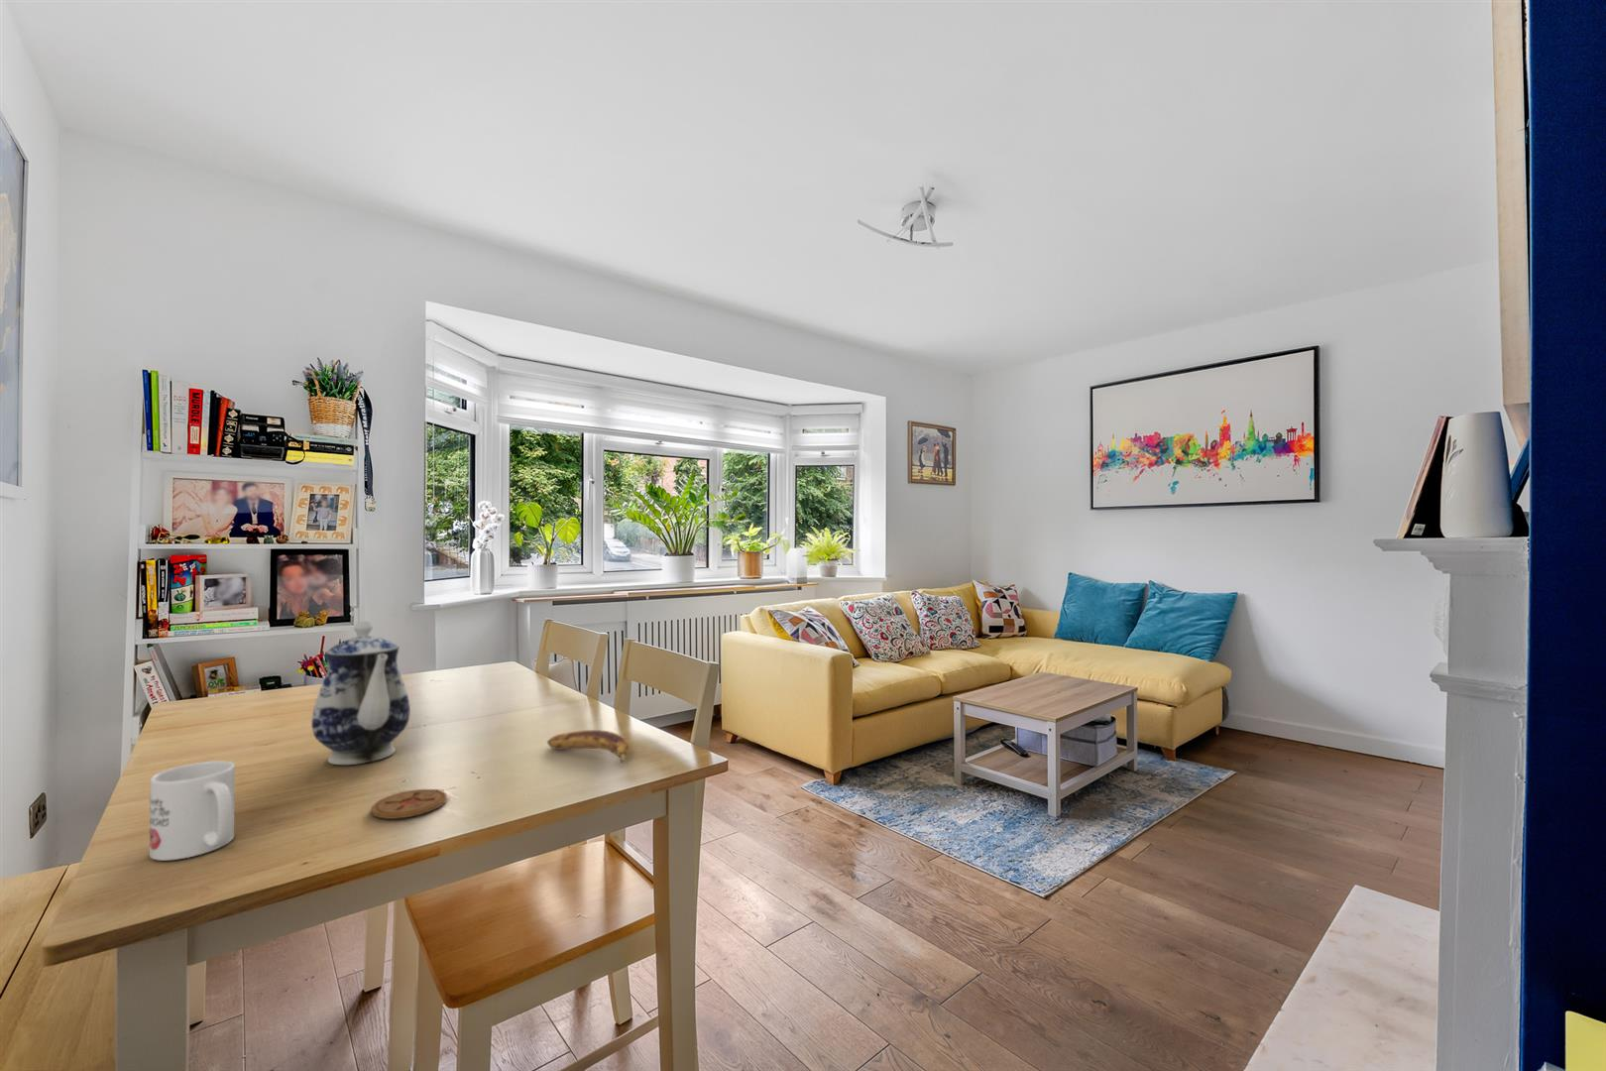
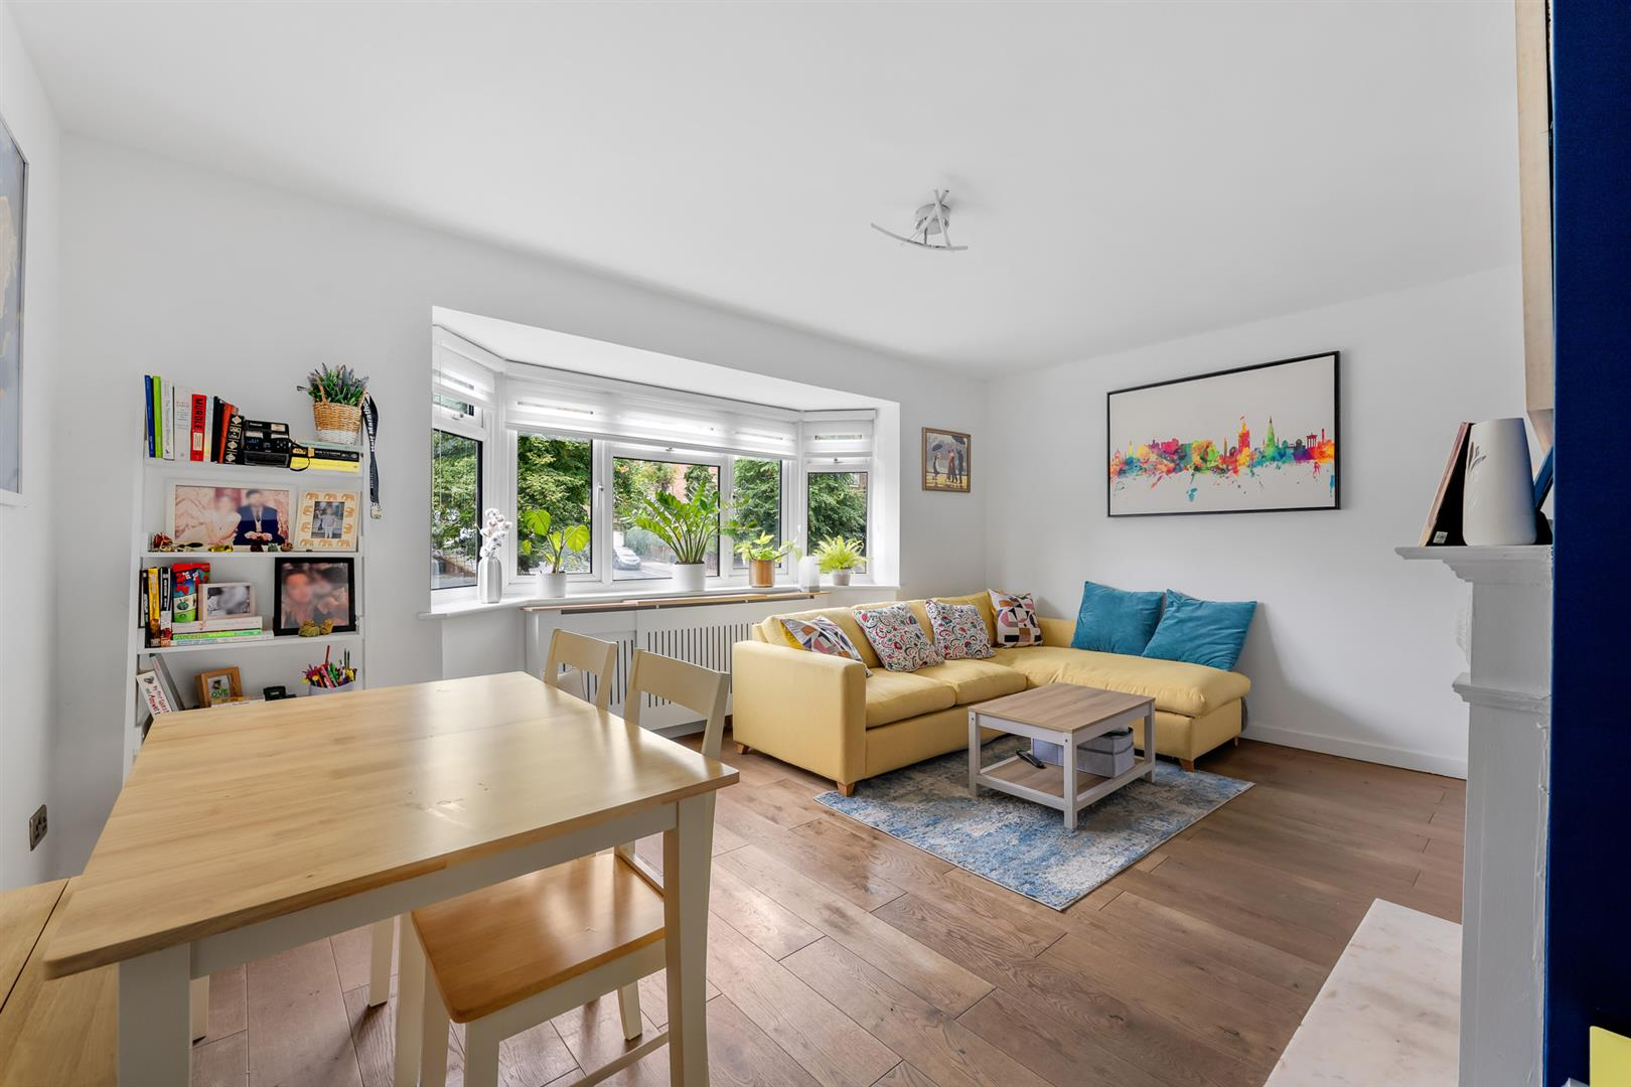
- banana (590, 742)
- teapot (363, 687)
- mug (201, 810)
- coaster (410, 802)
